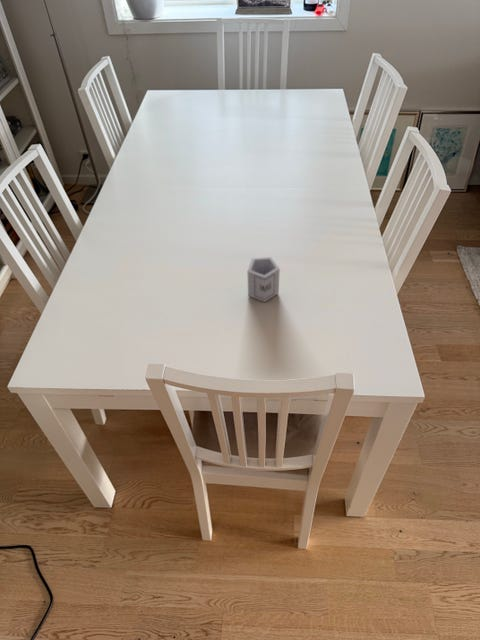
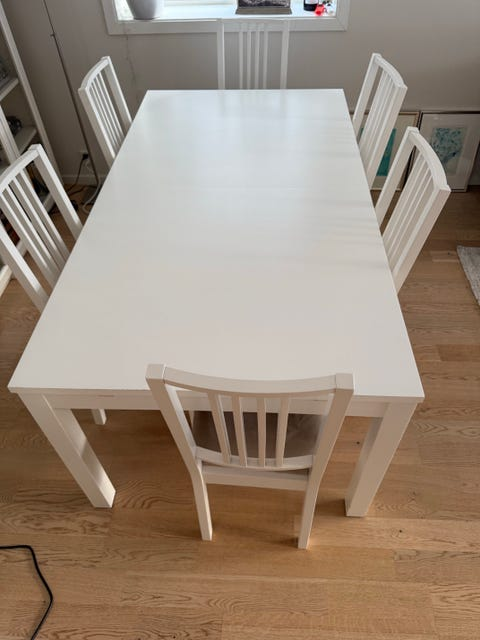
- cup (262, 276)
